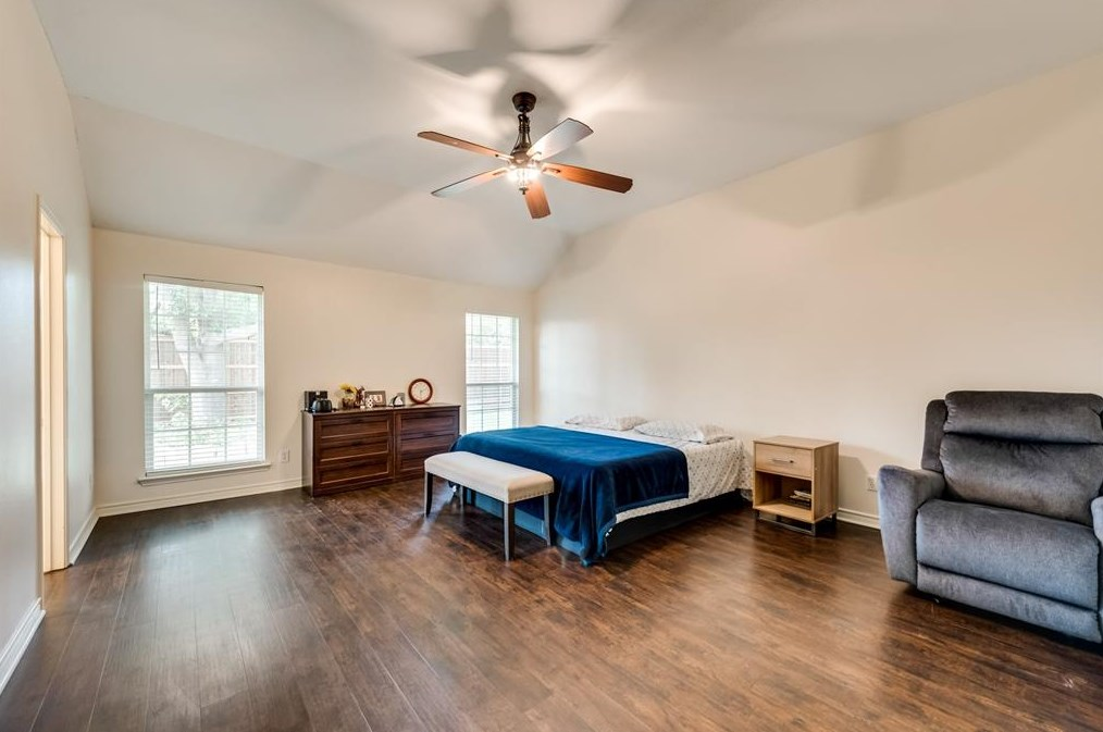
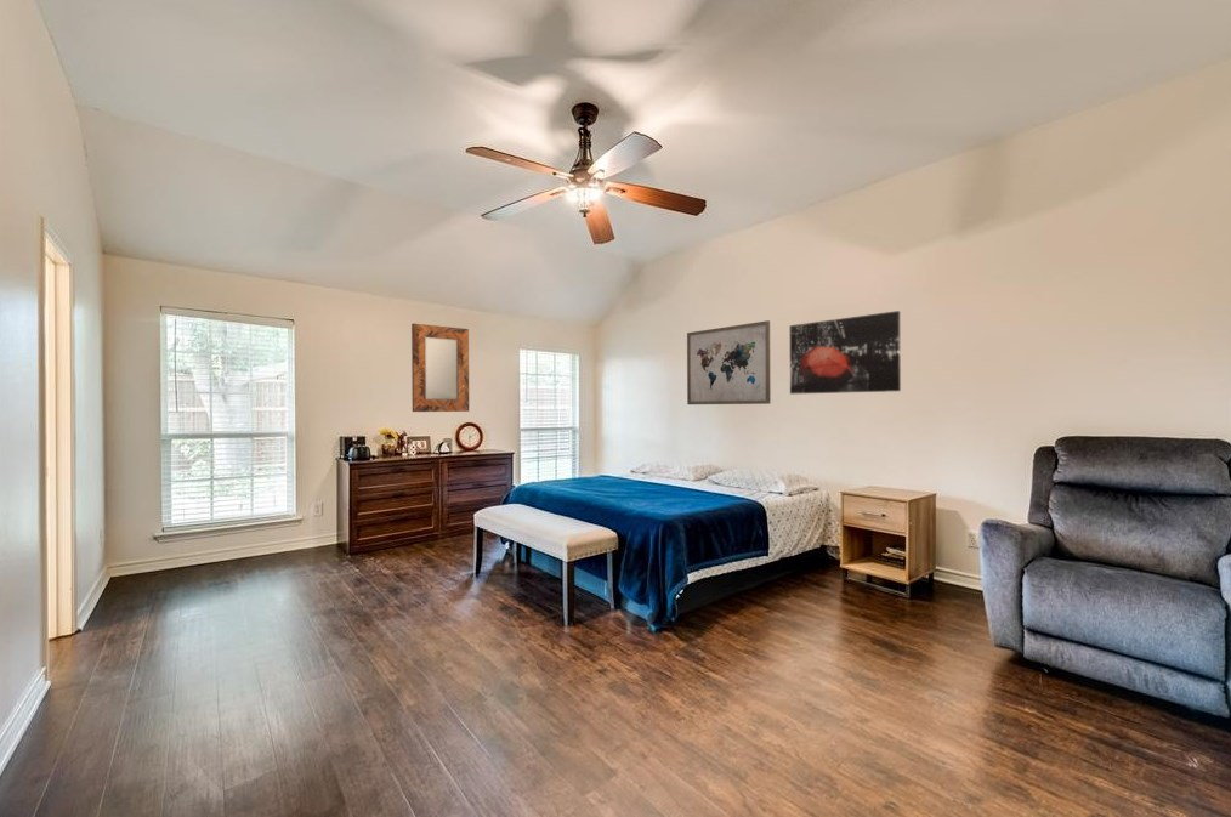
+ wall art (725, 365)
+ home mirror (441, 368)
+ wall art (840, 356)
